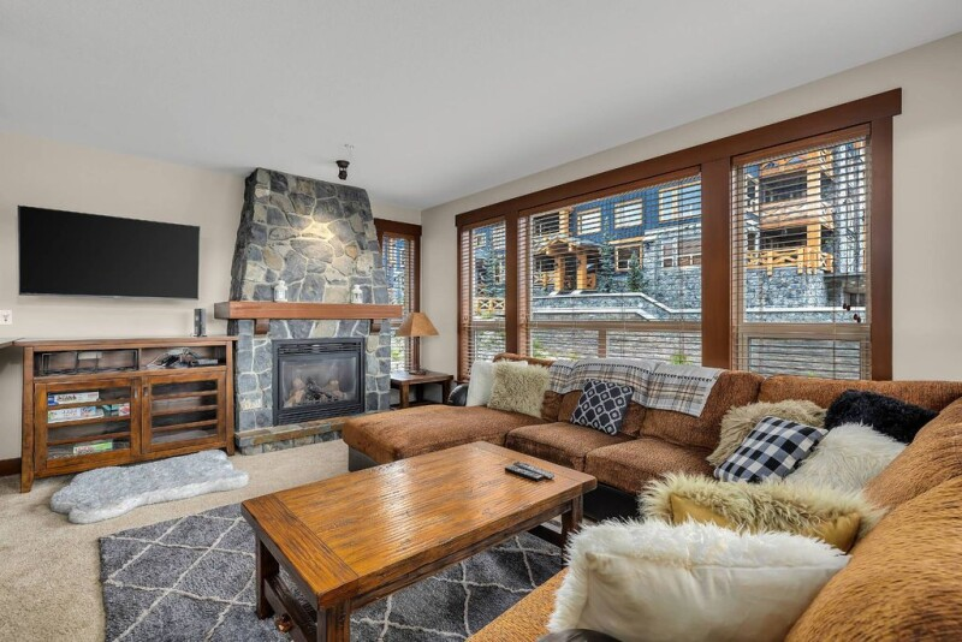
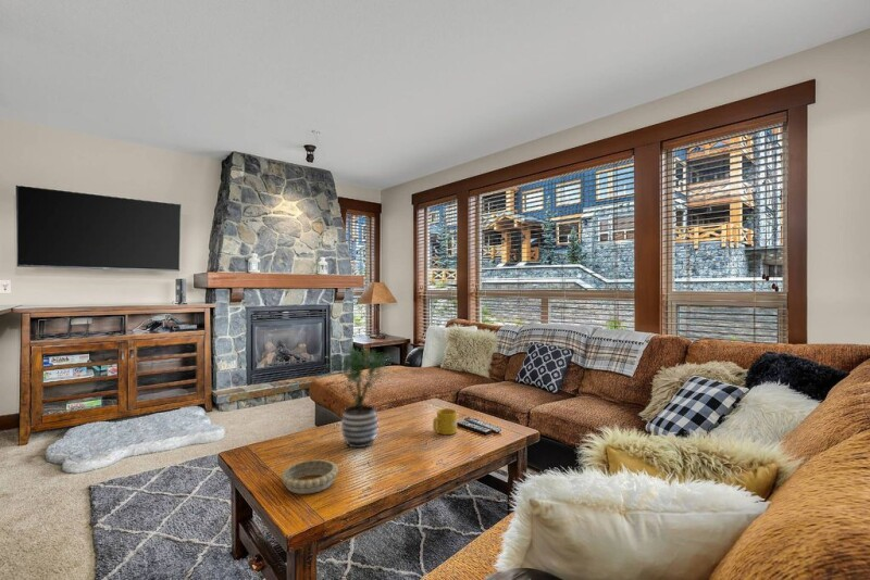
+ potted plant (362, 394)
+ decorative bowl (310, 475)
+ mug (444, 421)
